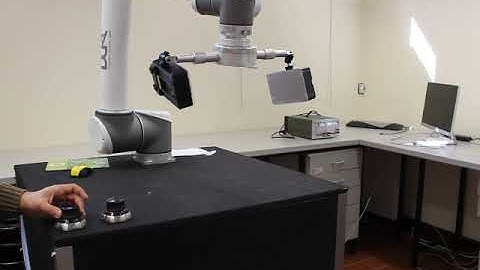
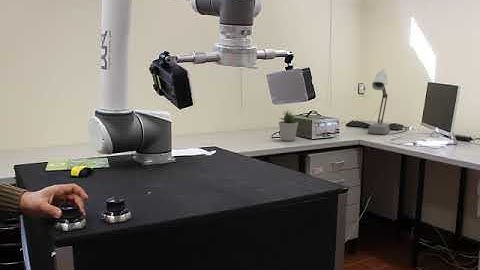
+ desk lamp (381, 102)
+ potted plant (288, 124)
